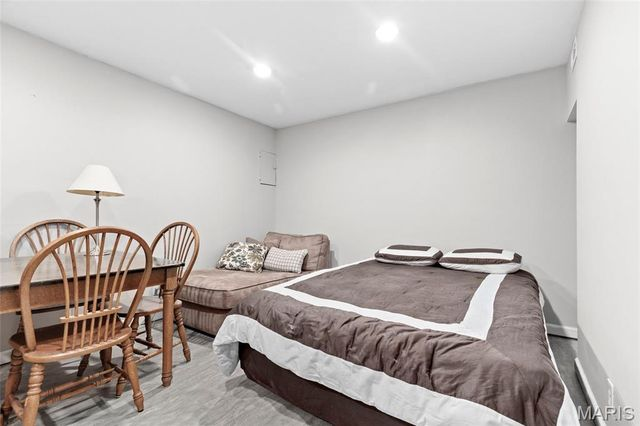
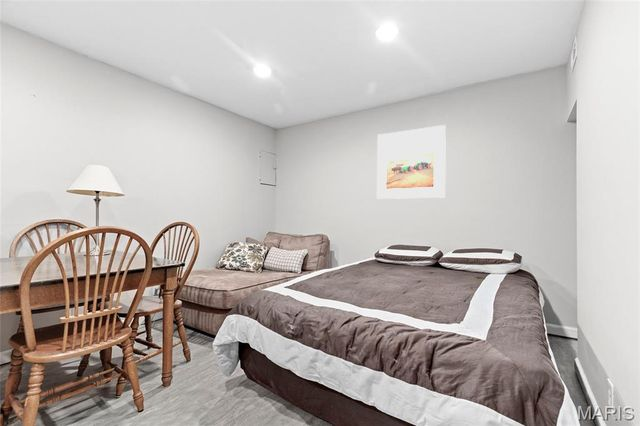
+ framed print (409, 164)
